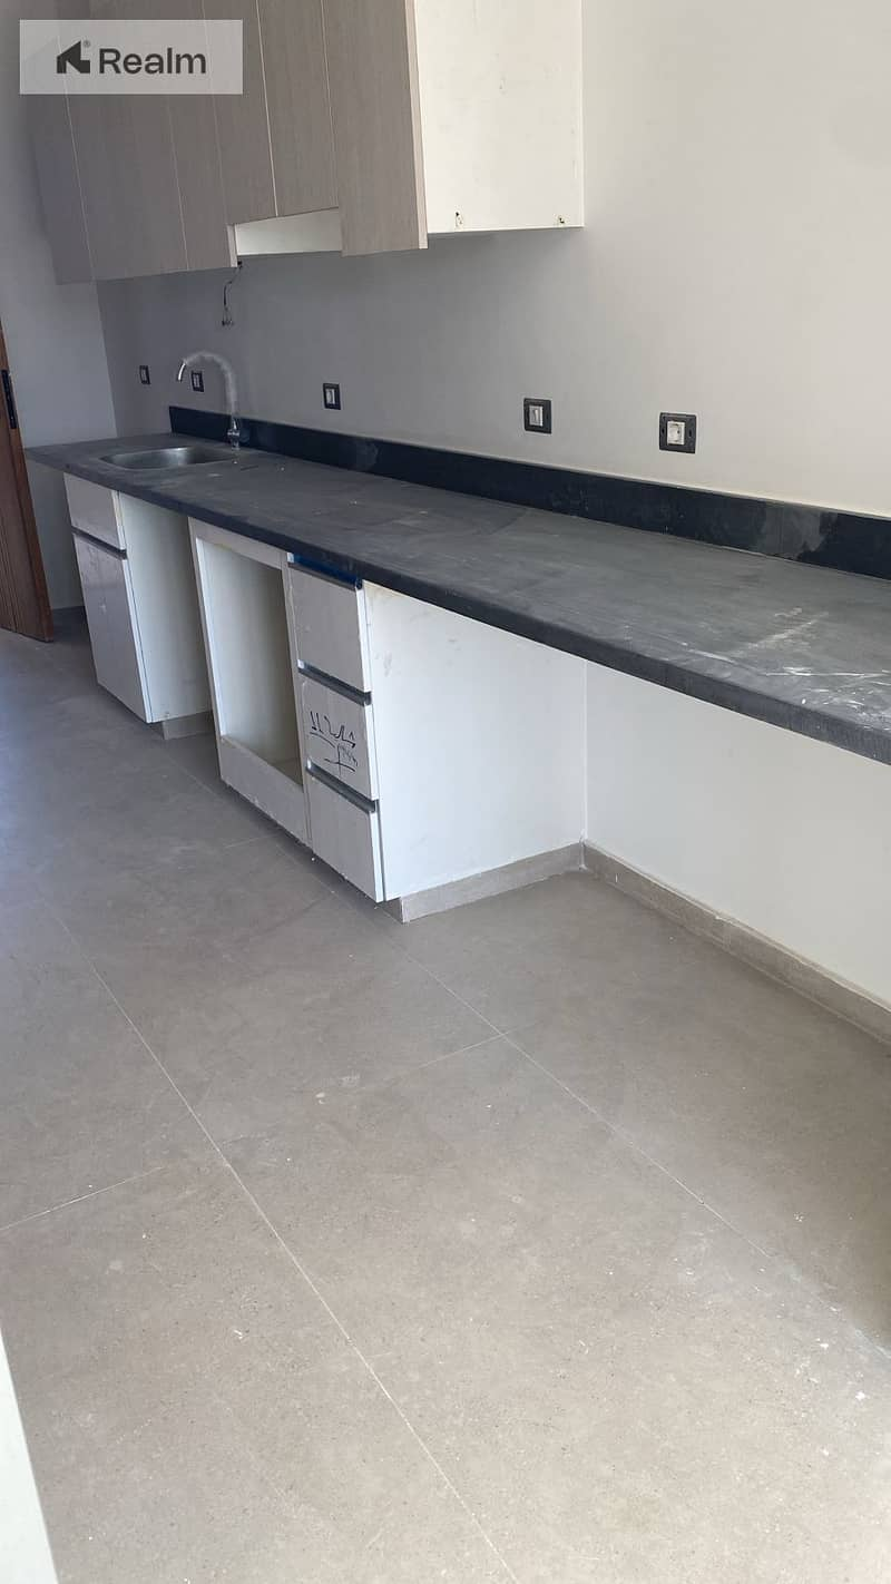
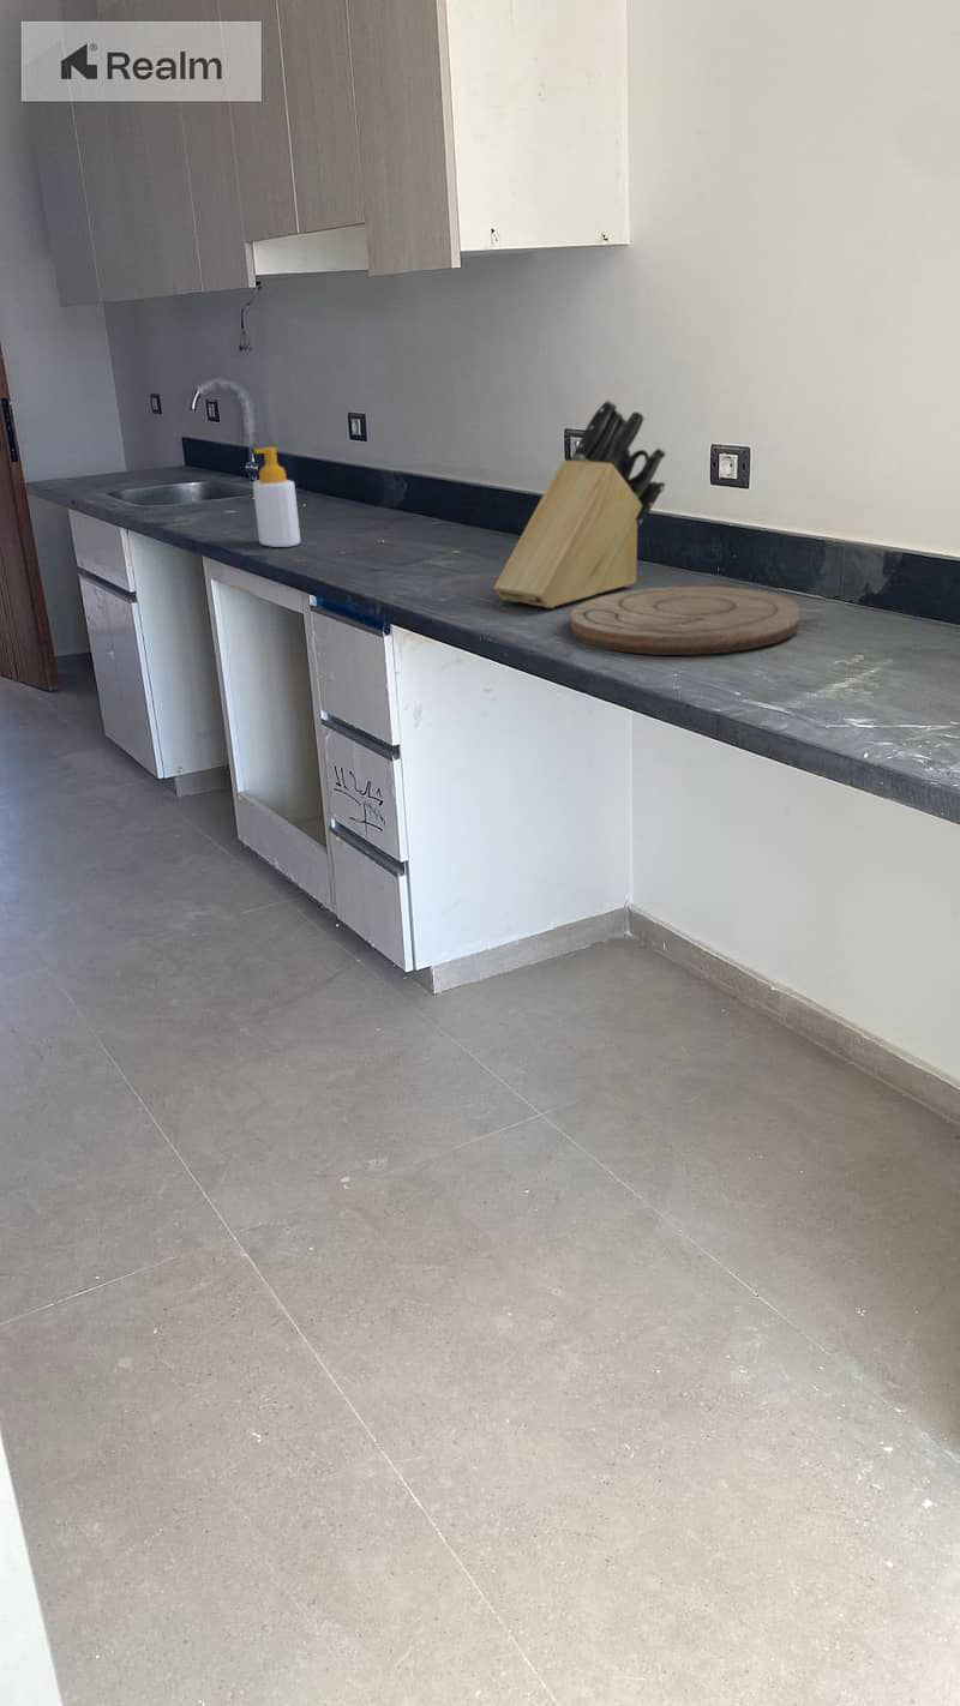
+ cutting board (683, 618)
+ soap bottle (275, 495)
+ knife block (582, 500)
